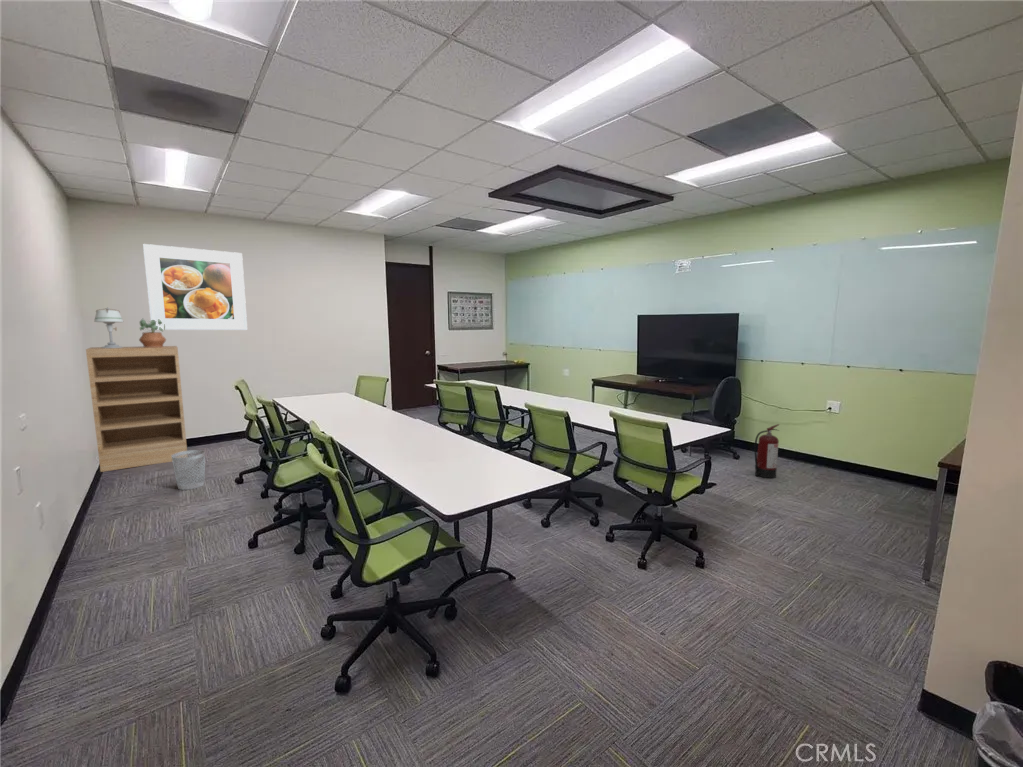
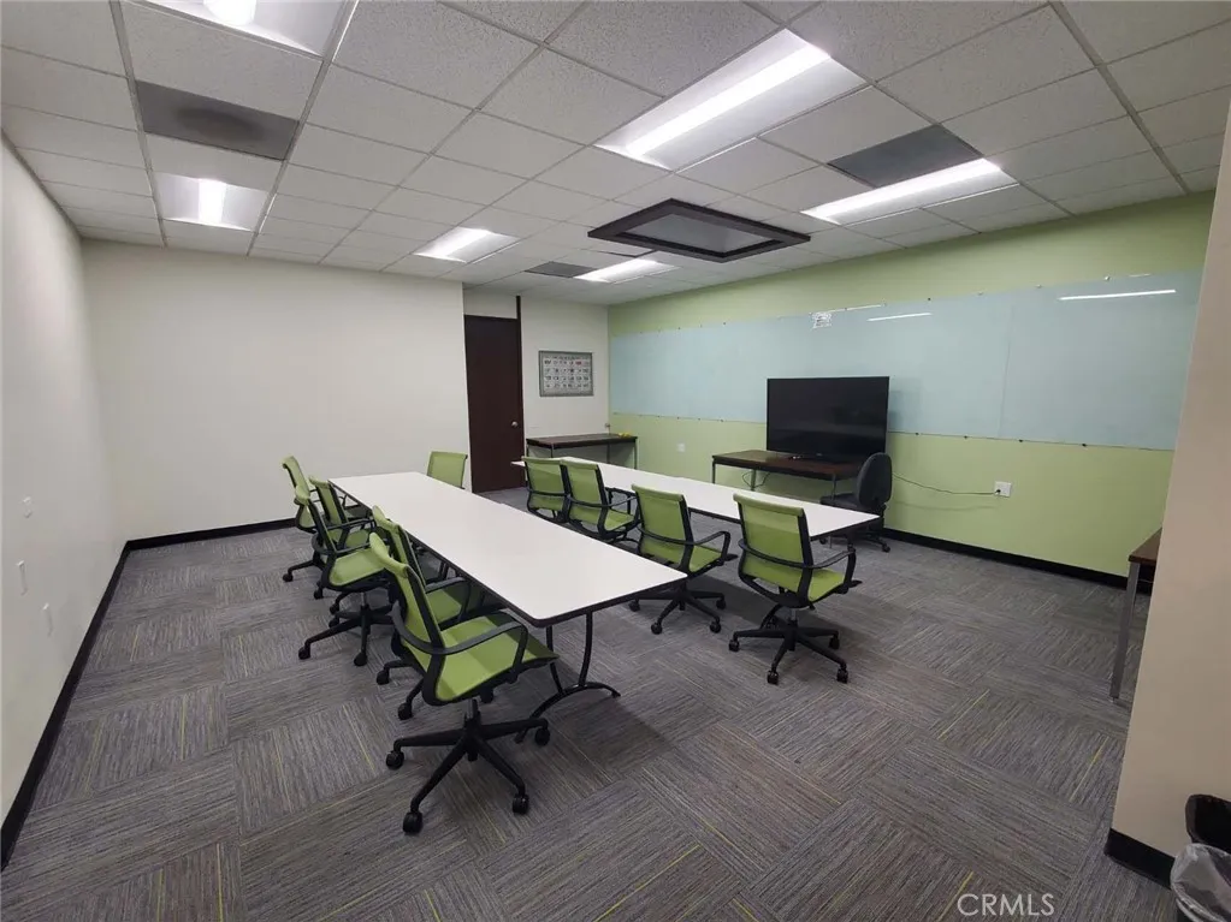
- fire extinguisher (765, 450)
- wastebasket (189, 469)
- table lamp (109, 327)
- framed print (198, 289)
- potted plant (152, 332)
- bookcase (140, 405)
